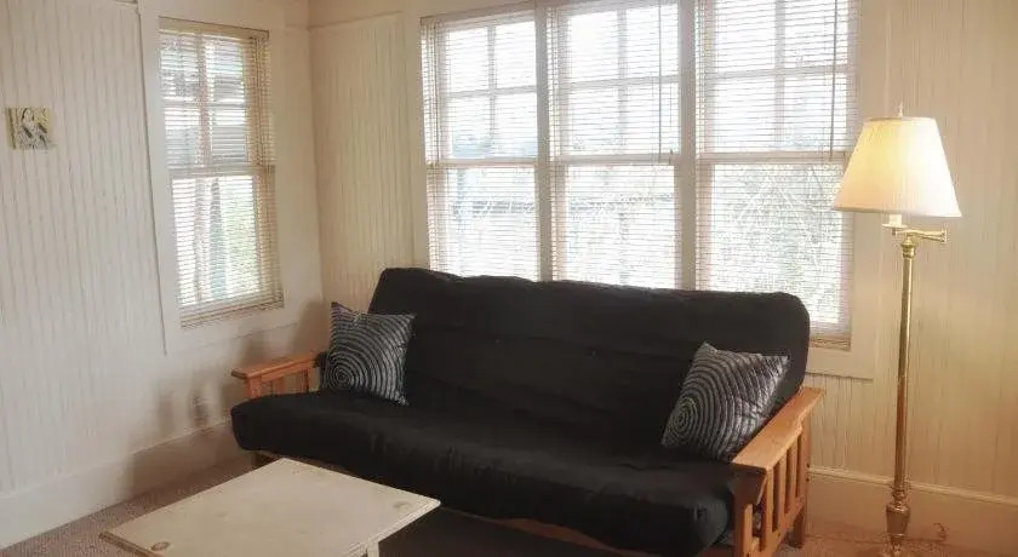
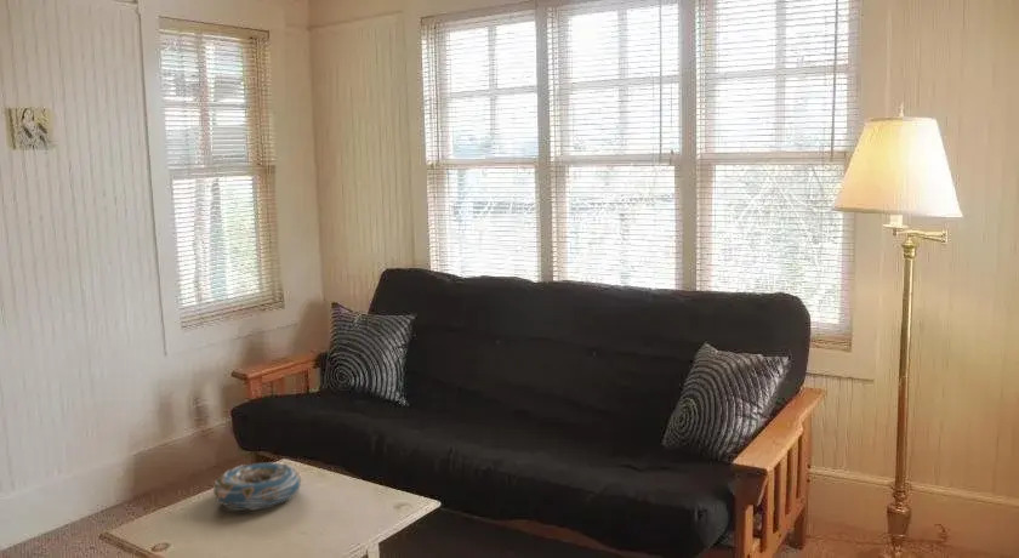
+ decorative bowl (257, 484)
